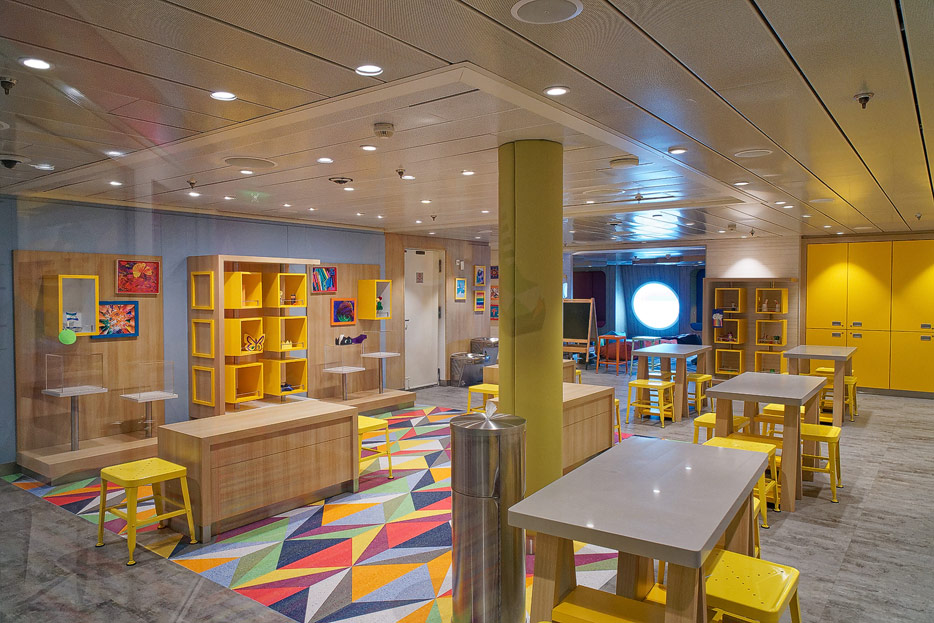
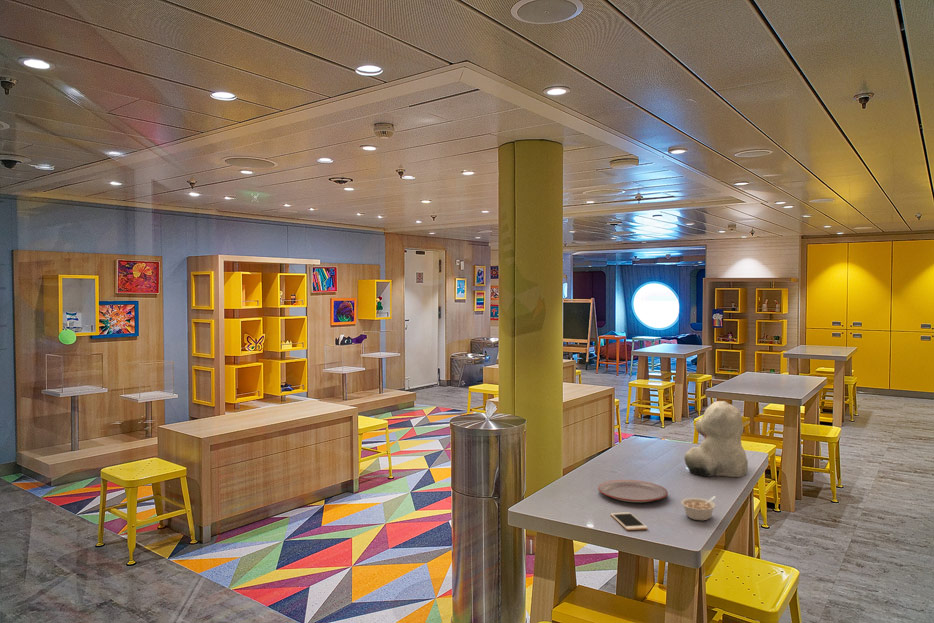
+ teddy bear (717, 436)
+ cell phone (628, 520)
+ plate (632, 492)
+ legume (698, 508)
